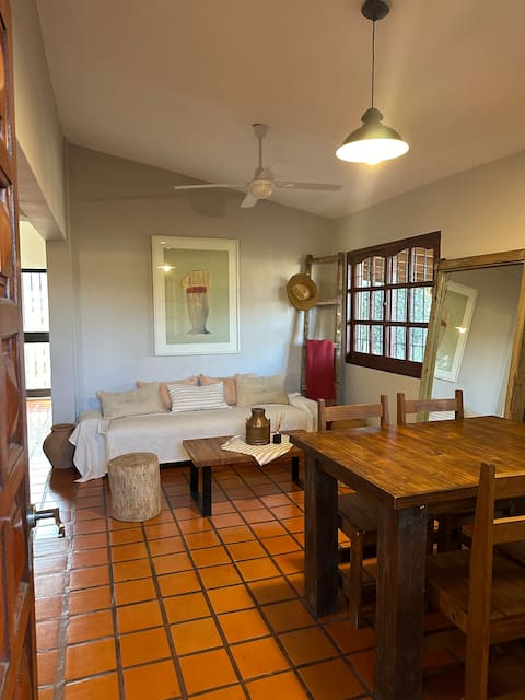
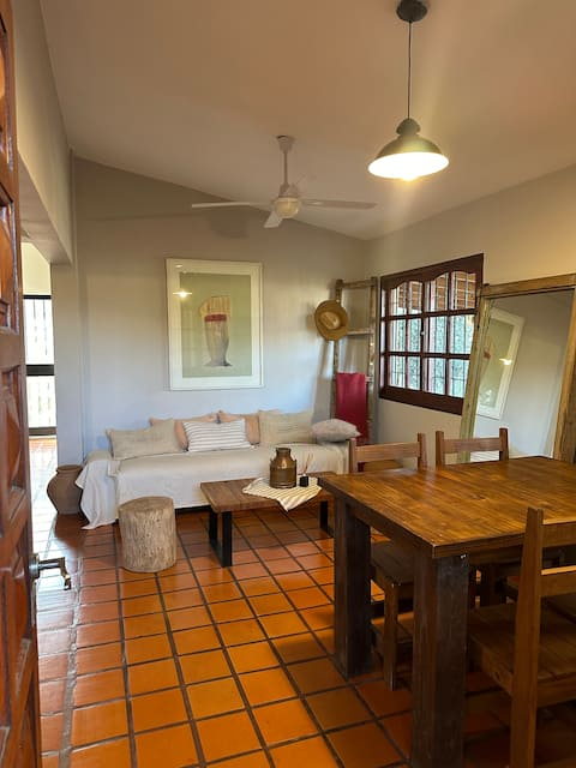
+ decorative pillow (334, 430)
